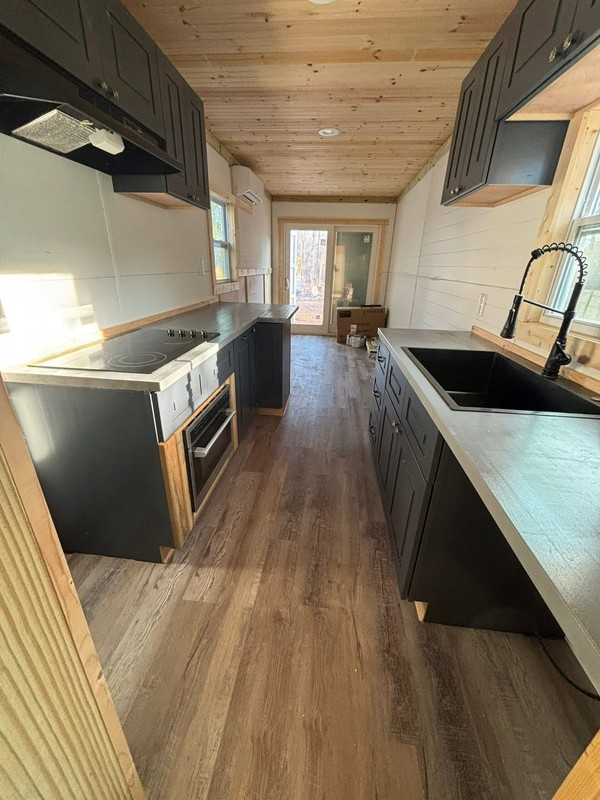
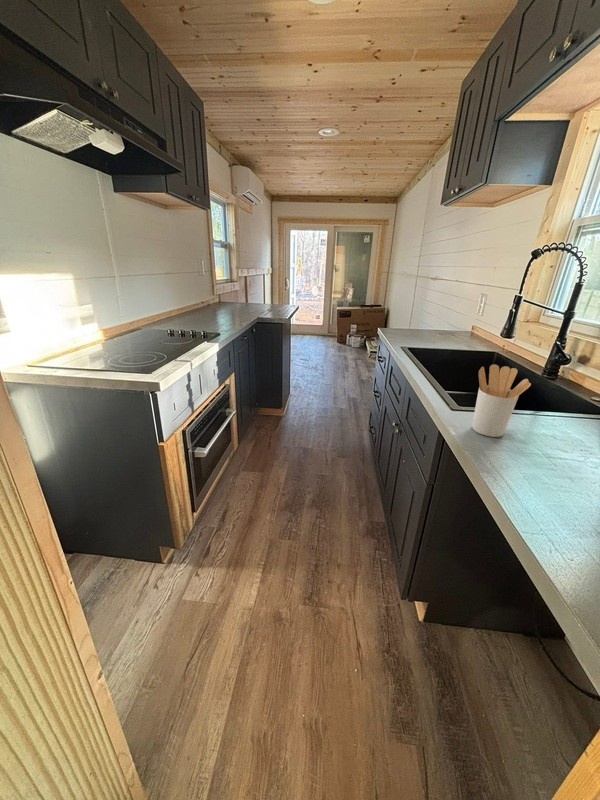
+ utensil holder (495, 398)
